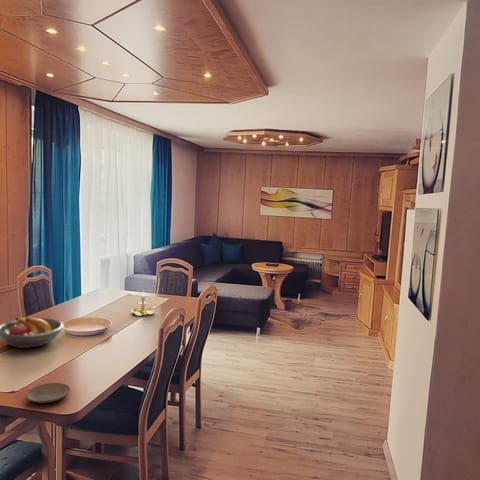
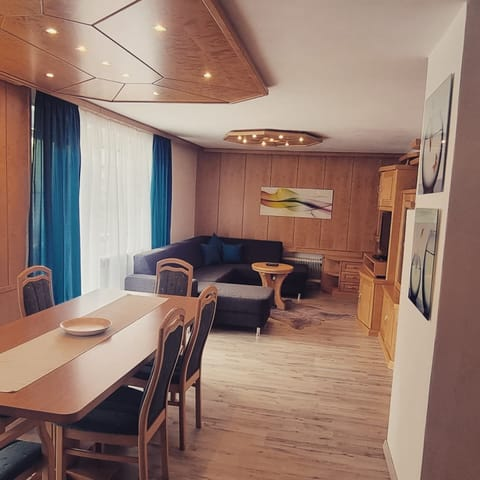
- fruit bowl (30, 332)
- plate (48, 394)
- candle holder (144, 301)
